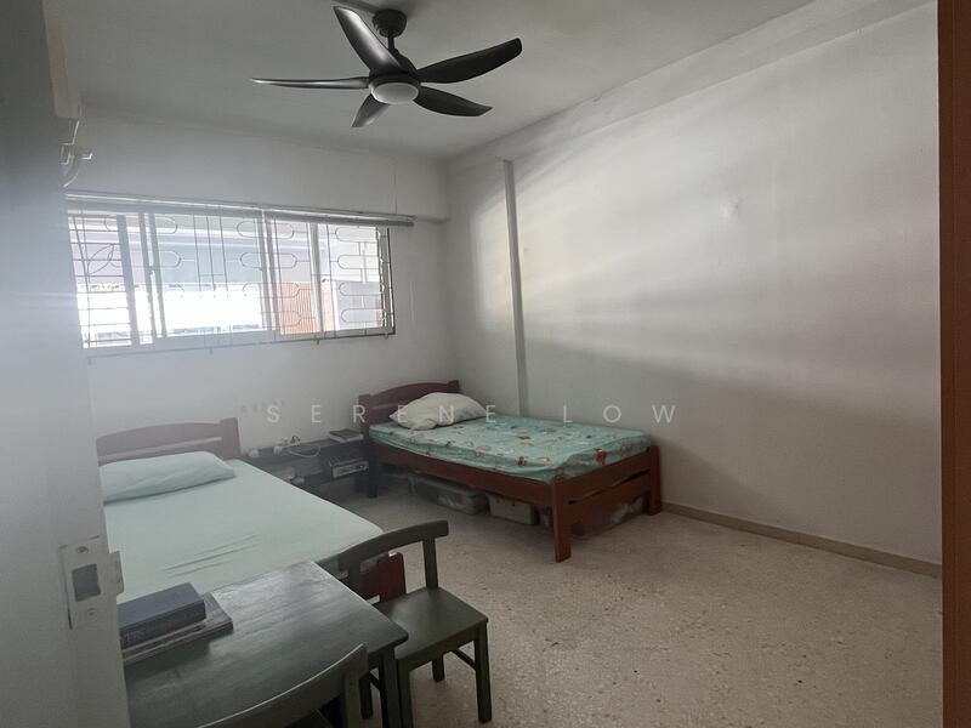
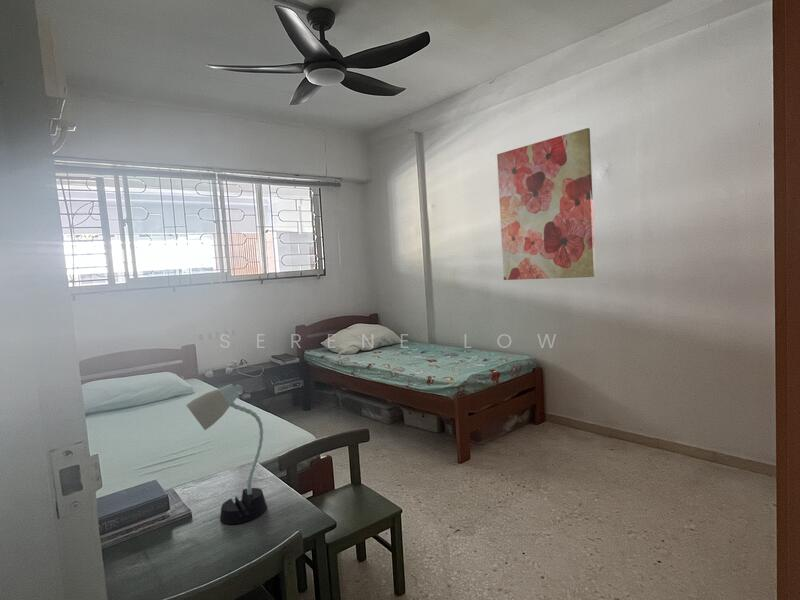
+ desk lamp (253, 462)
+ wall art (542, 211)
